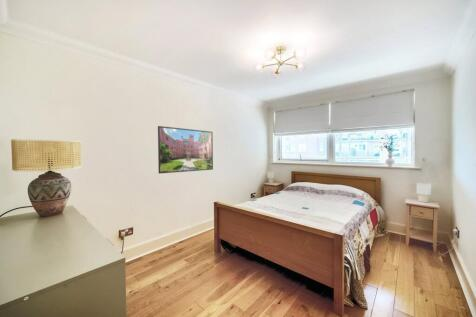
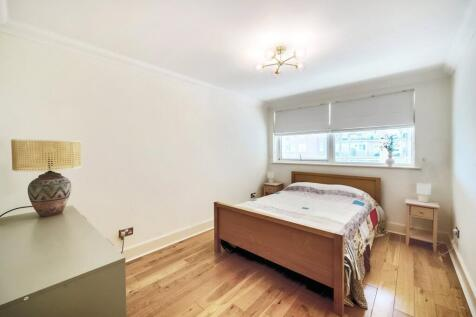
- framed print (188, 150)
